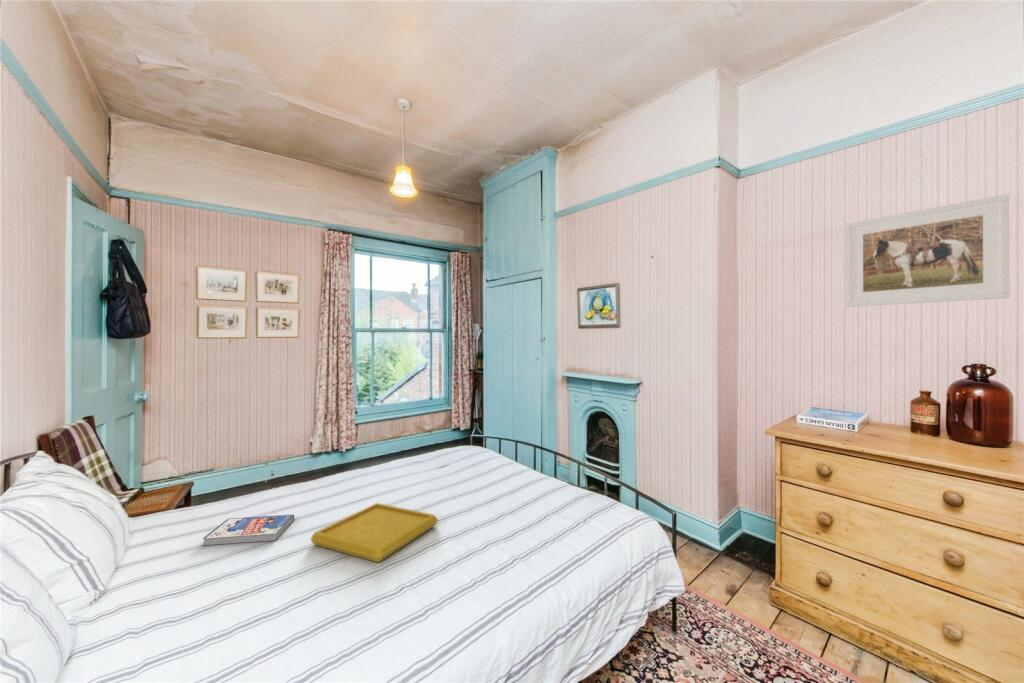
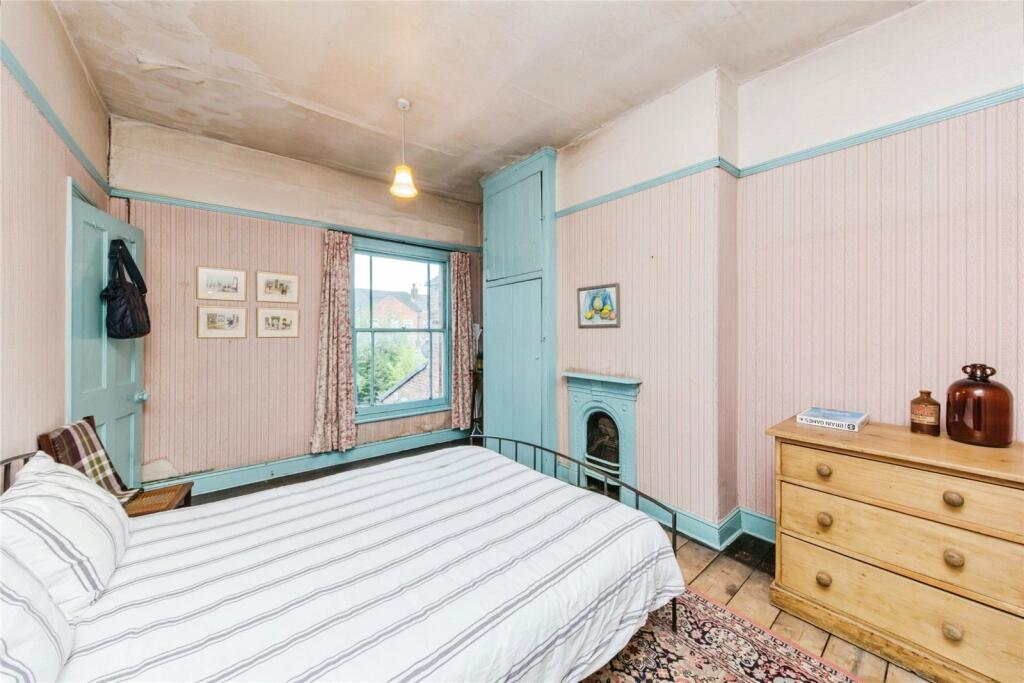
- book (251, 528)
- serving tray (377, 528)
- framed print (918, 256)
